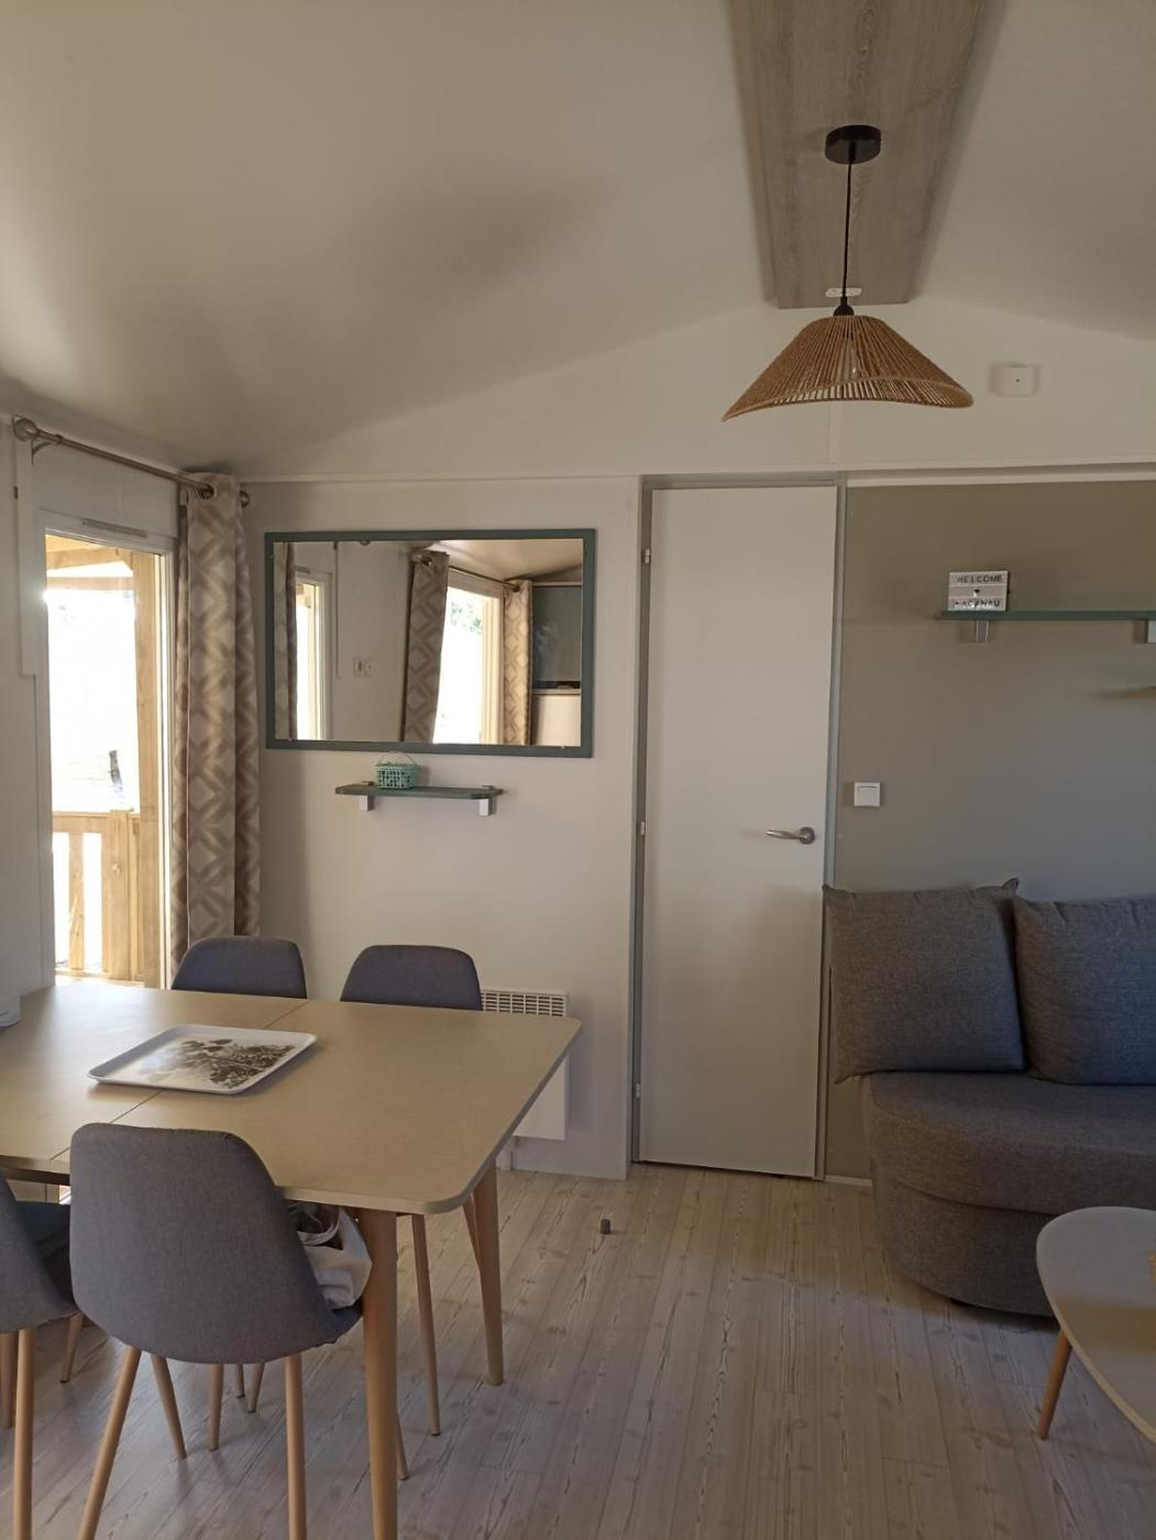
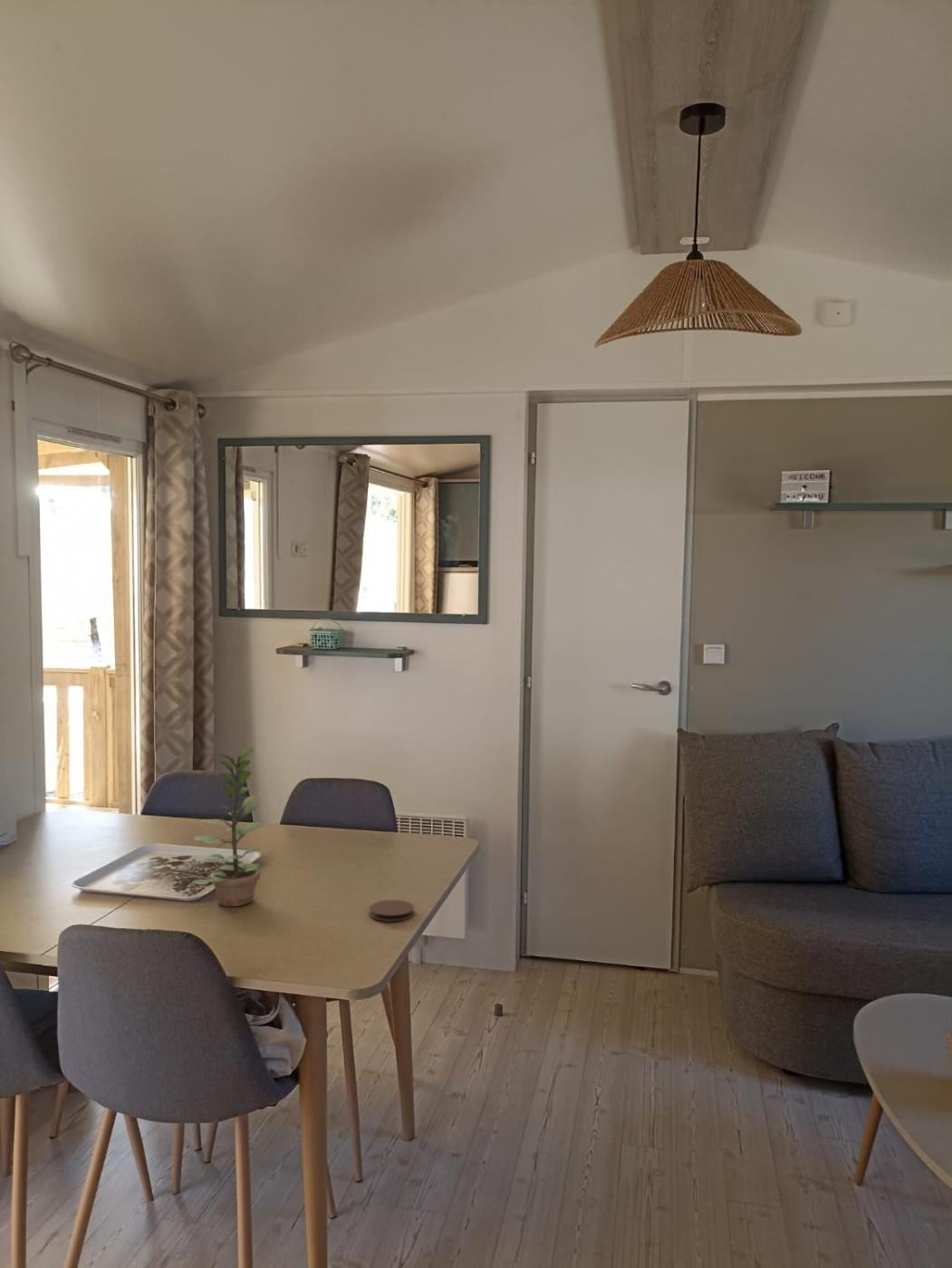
+ coaster (391, 910)
+ plant (229, 828)
